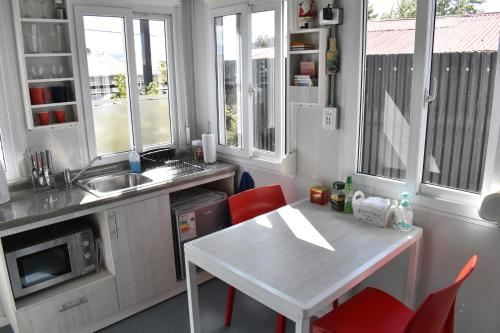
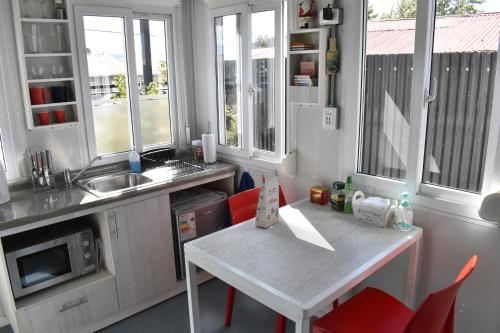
+ gift box (267, 197)
